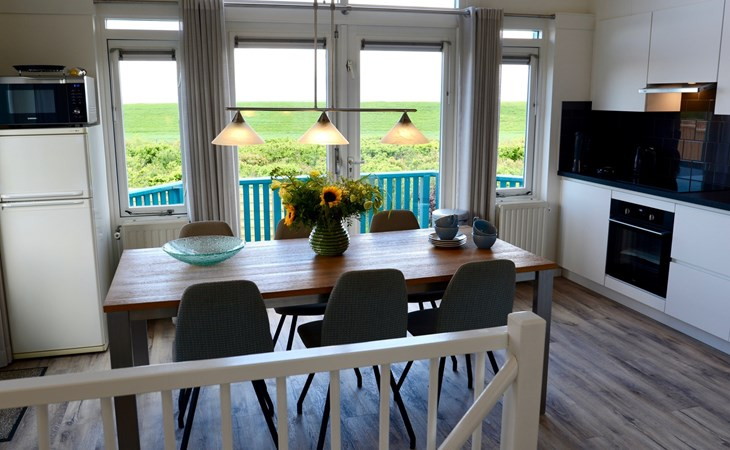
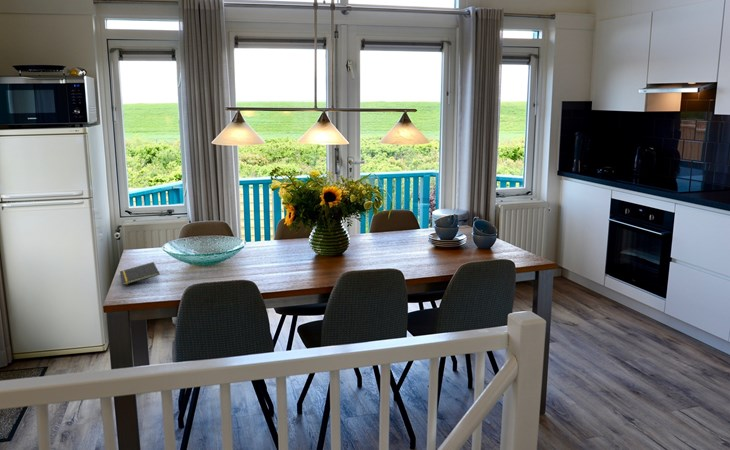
+ notepad (139, 273)
